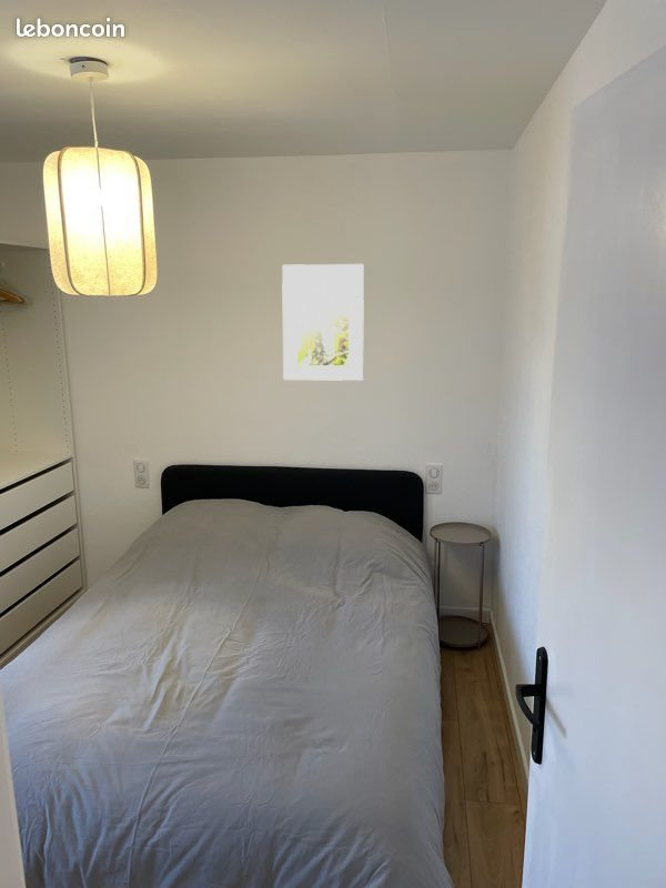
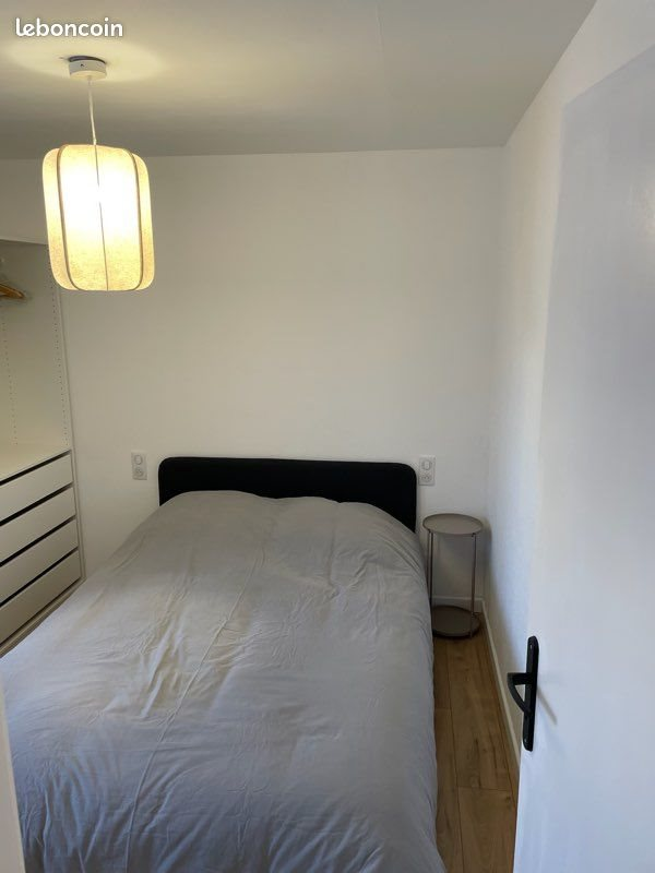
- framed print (322, 323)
